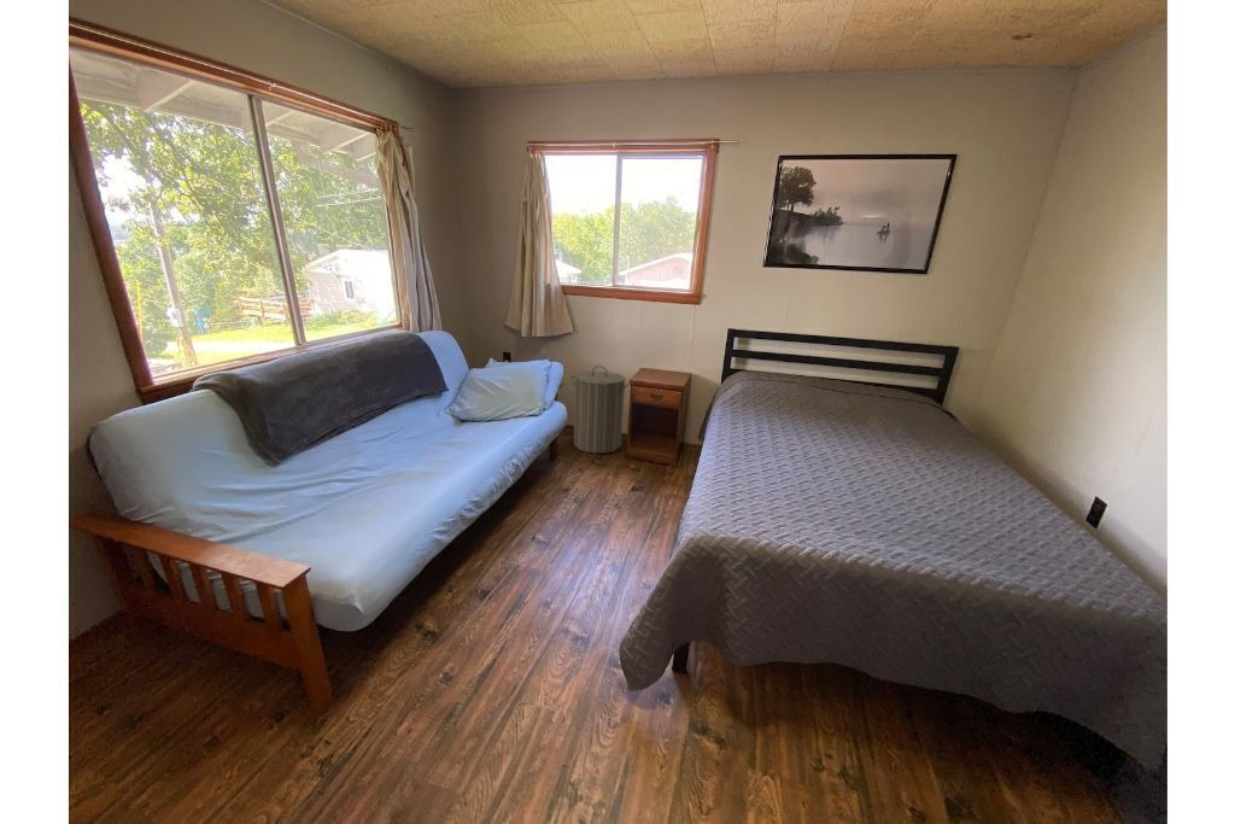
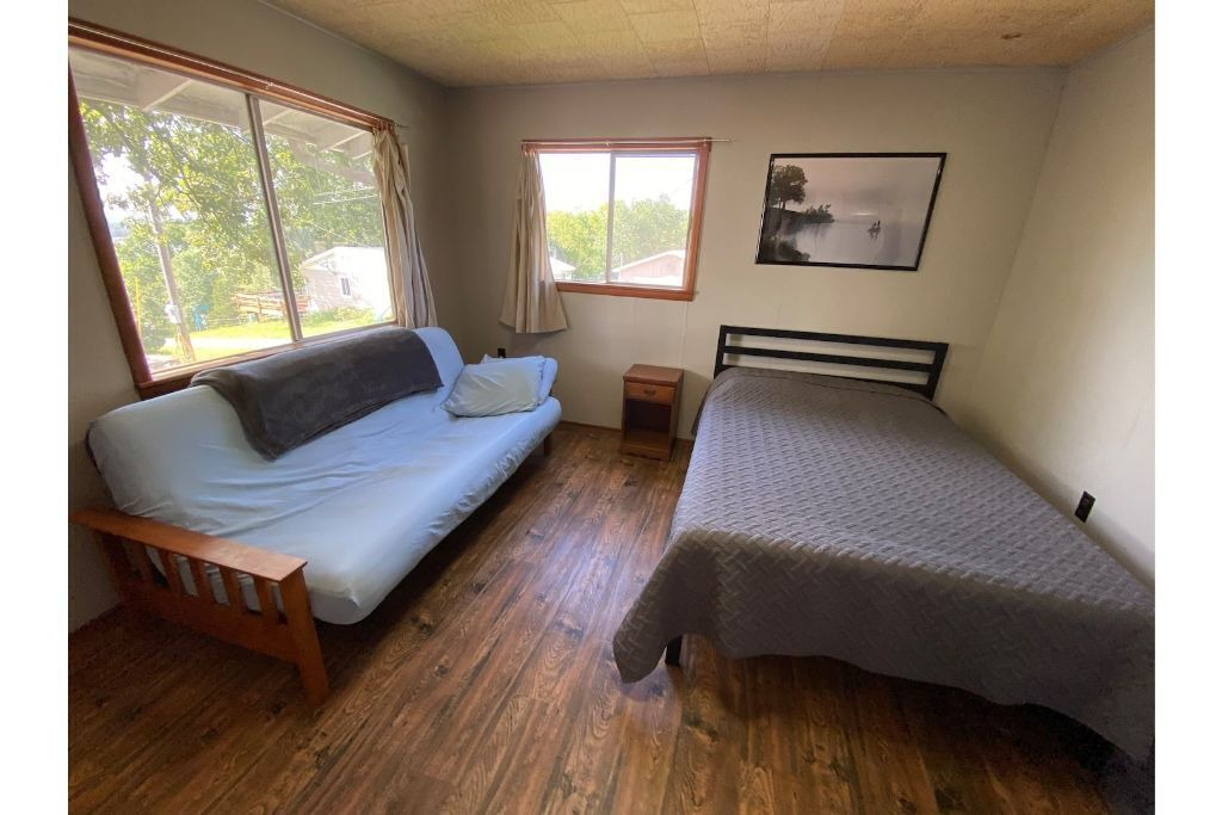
- laundry hamper (598, 405)
